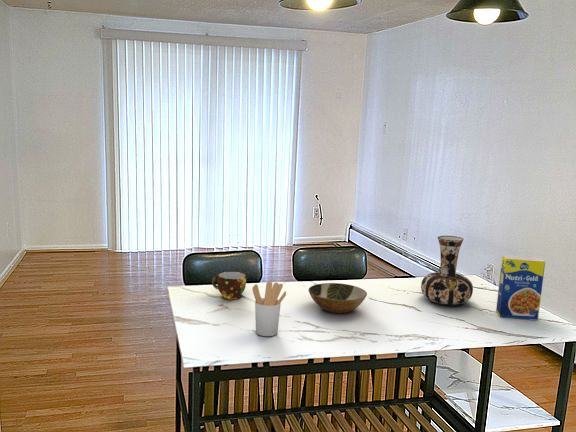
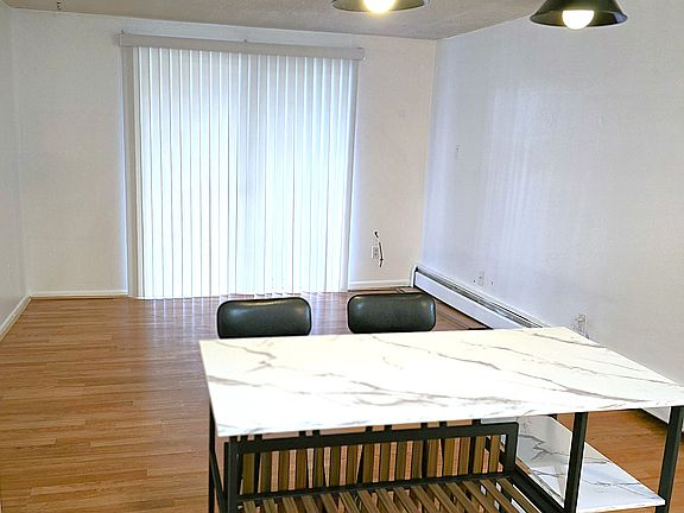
- cup (229, 286)
- utensil holder (269, 307)
- bowl (337, 300)
- legume (519, 287)
- vase (448, 270)
